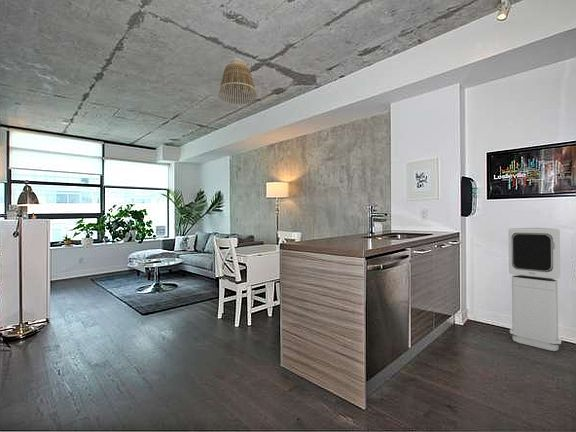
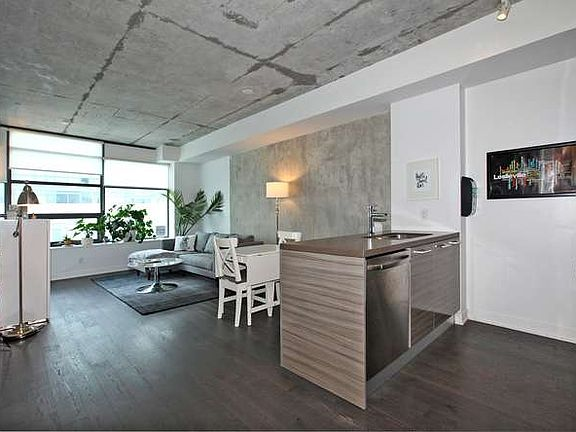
- air purifier (536, 284)
- lamp shade (238, 79)
